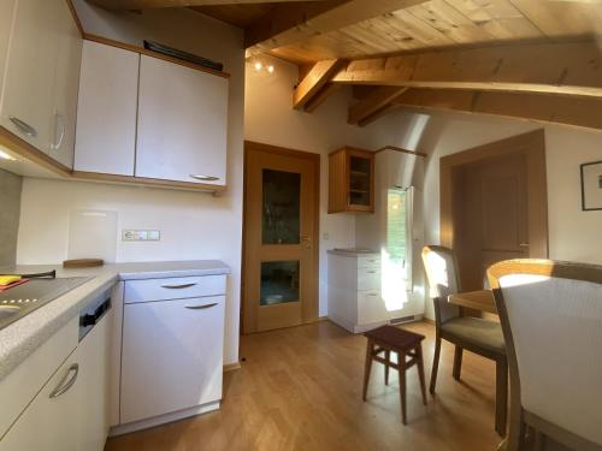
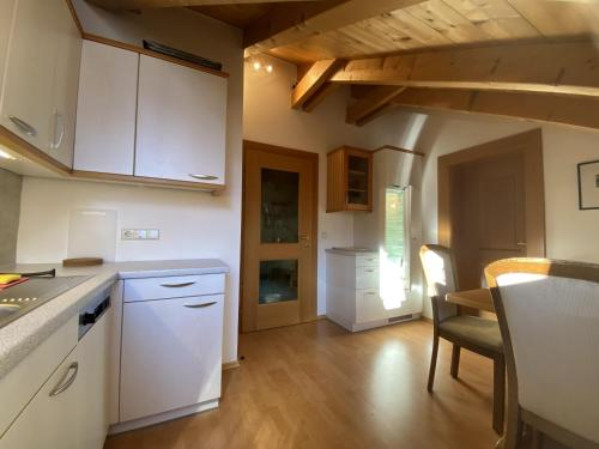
- stool (394, 367)
